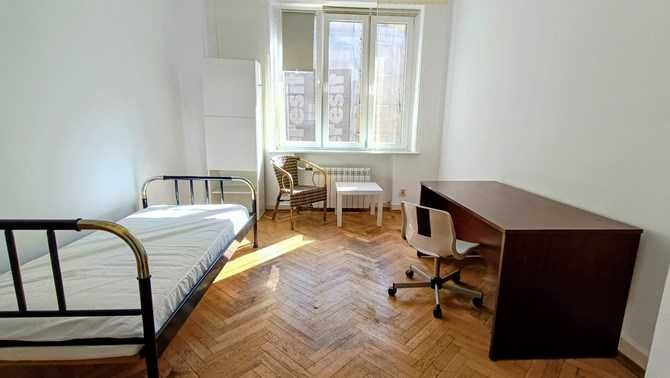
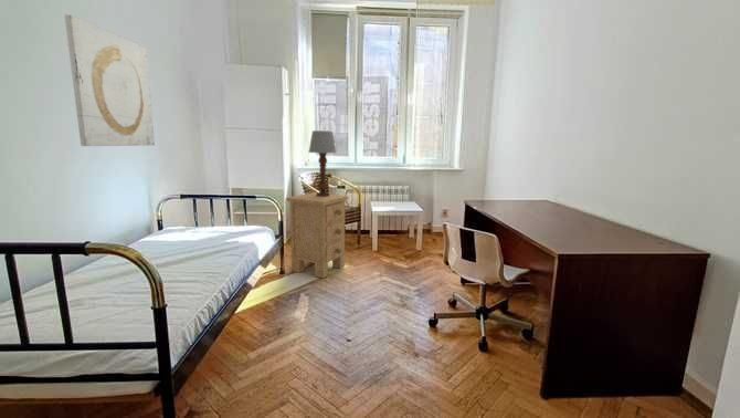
+ table lamp (323, 164)
+ wall art (117, 91)
+ nightstand (320, 233)
